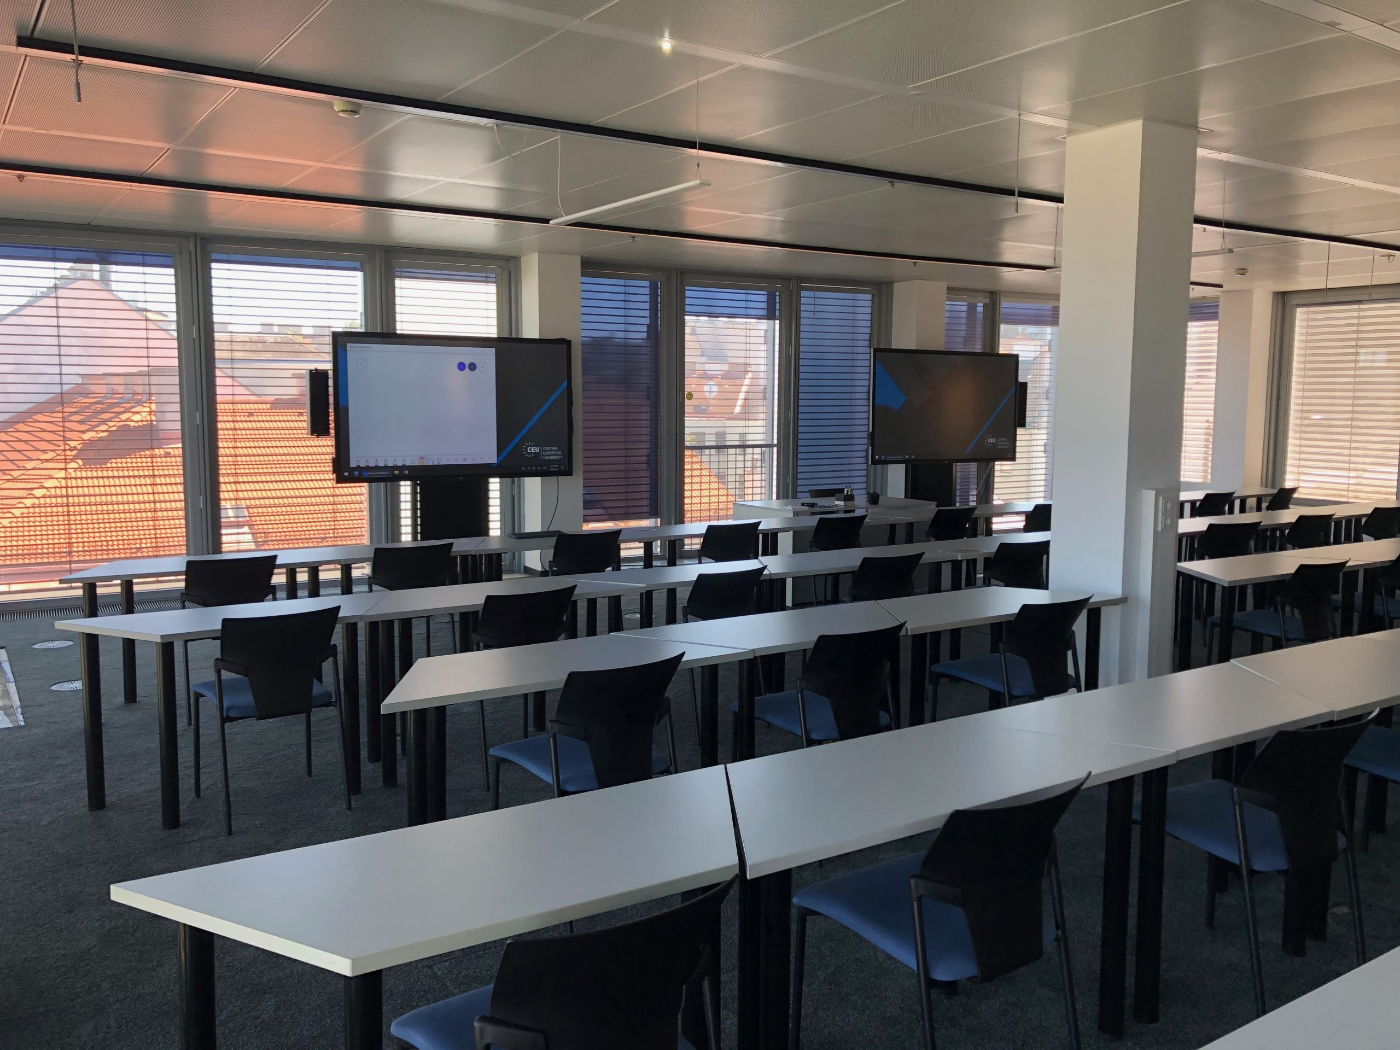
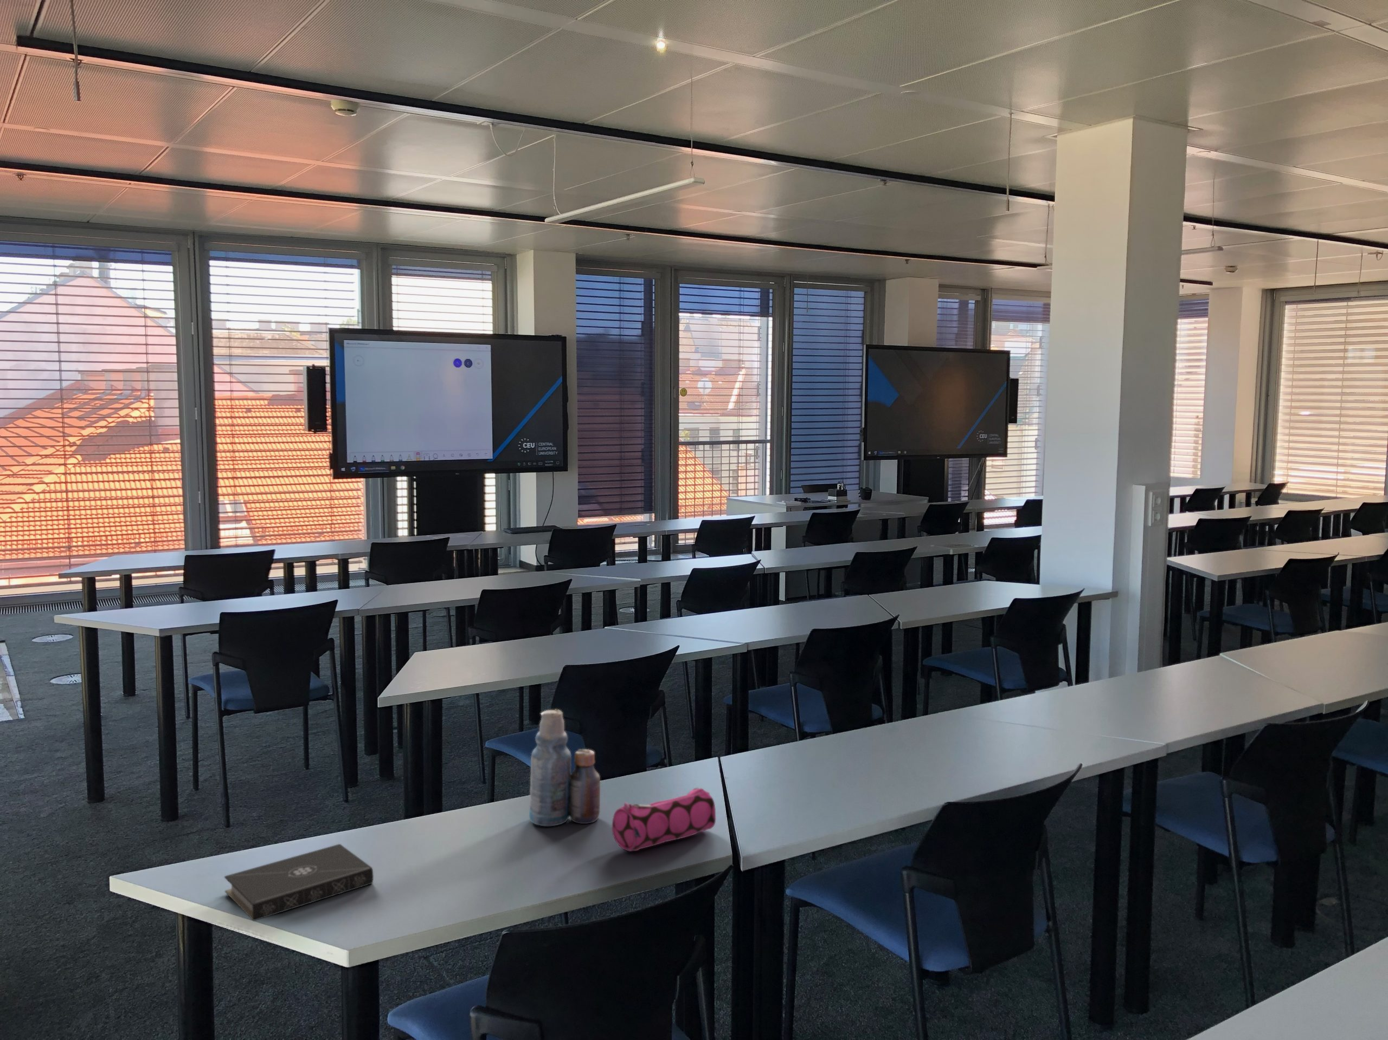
+ pencil case (666, 816)
+ bottle (564, 765)
+ book (299, 879)
